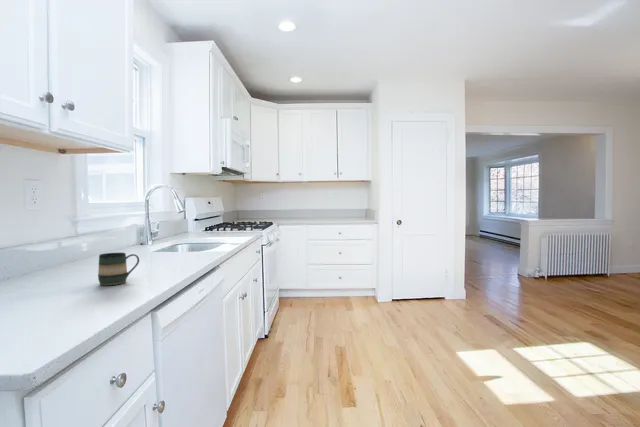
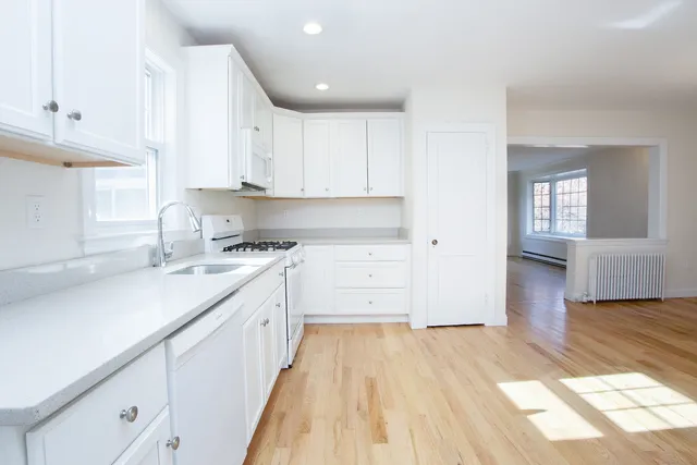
- mug (119, 267)
